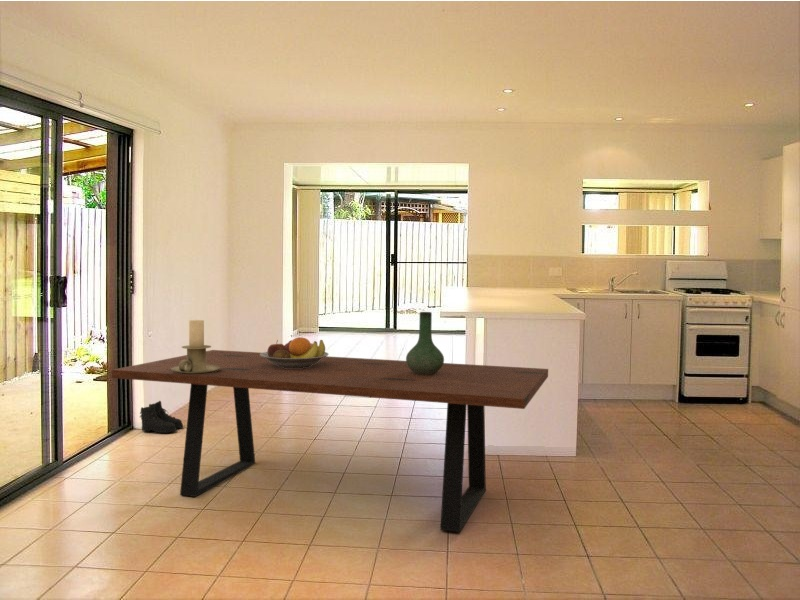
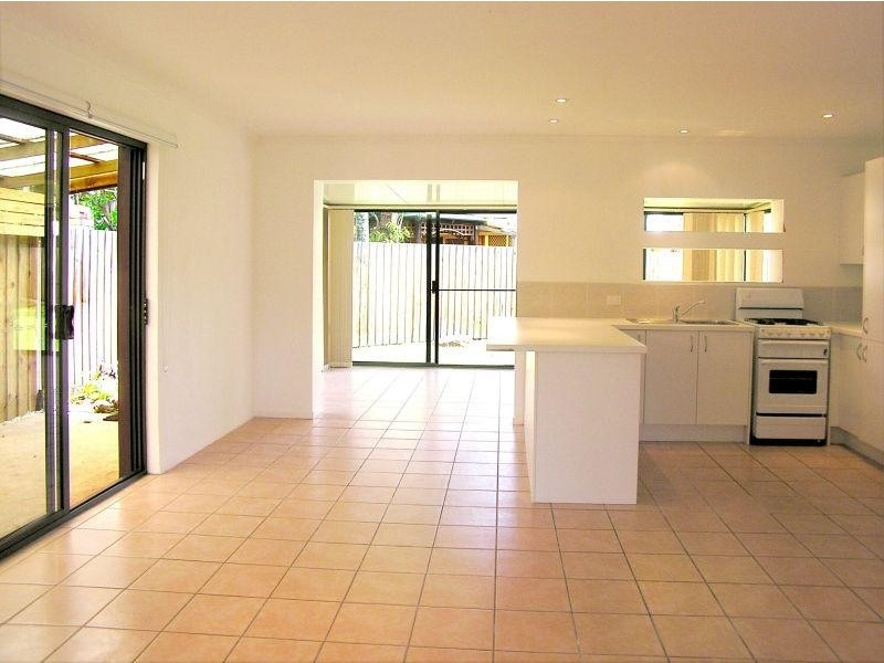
- vase (425, 342)
- boots (161, 416)
- candle holder (196, 345)
- fruit bowl (294, 350)
- dining table (335, 394)
